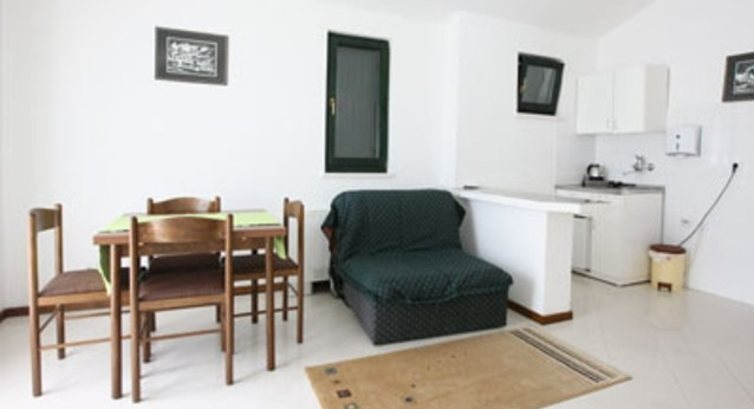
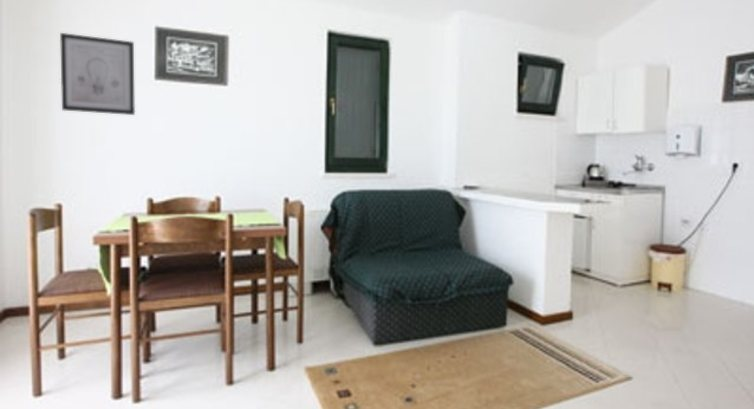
+ wall art (98, 75)
